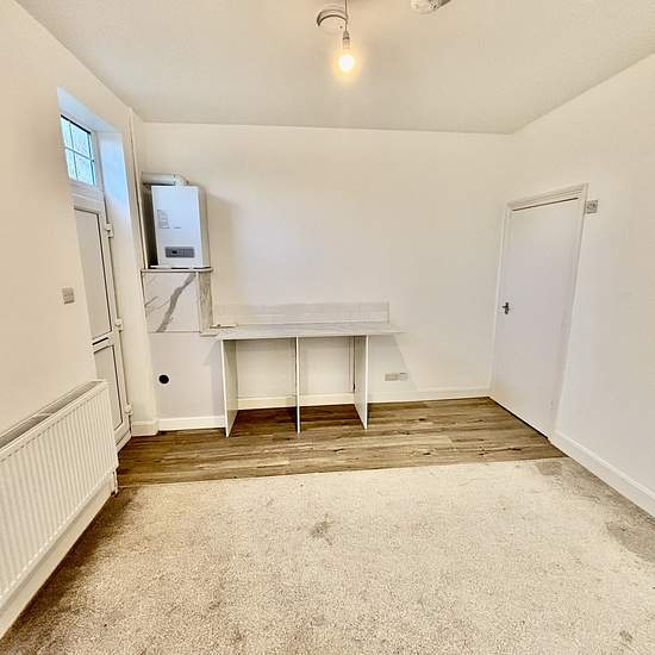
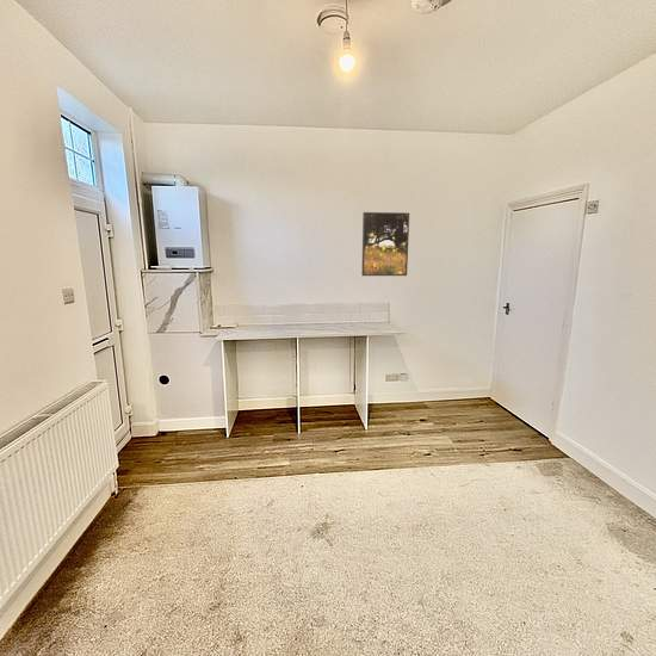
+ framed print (385, 245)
